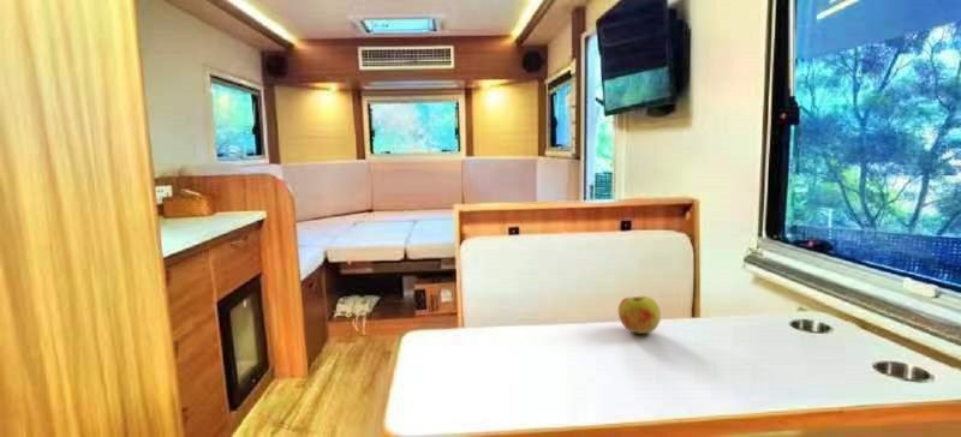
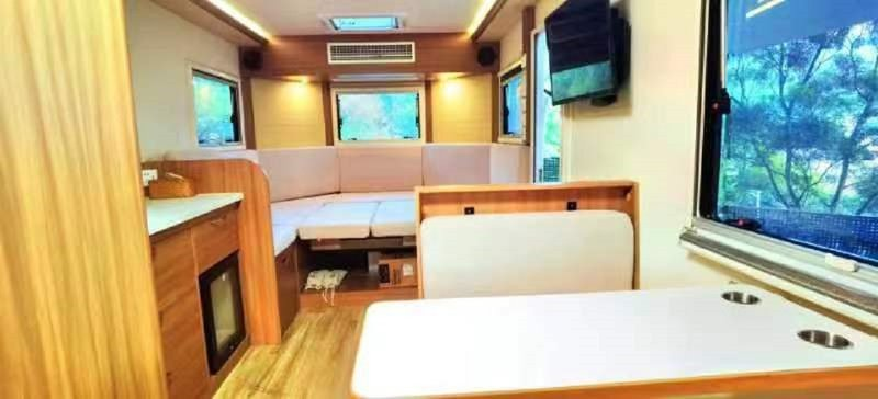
- apple (639, 315)
